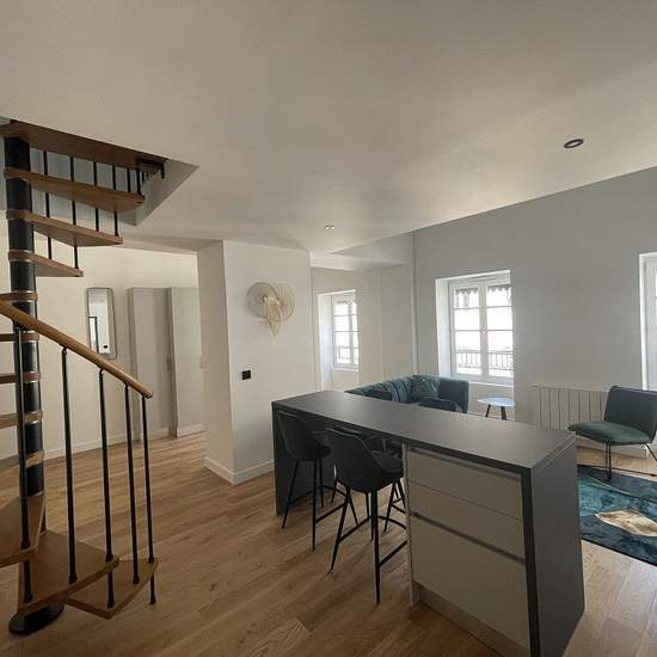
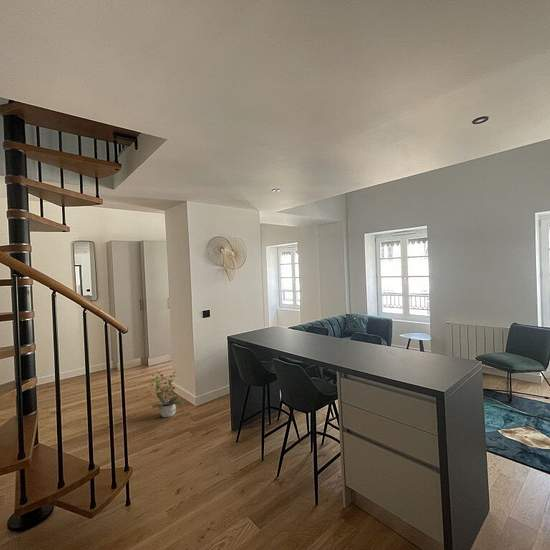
+ potted plant (164, 394)
